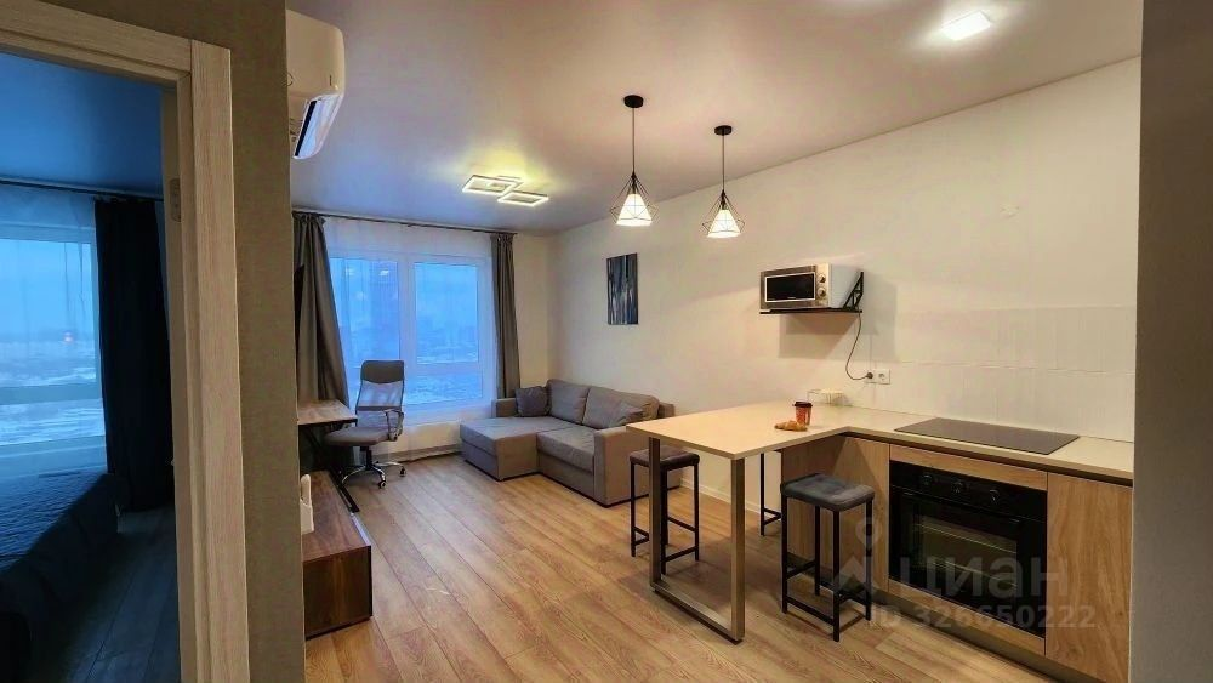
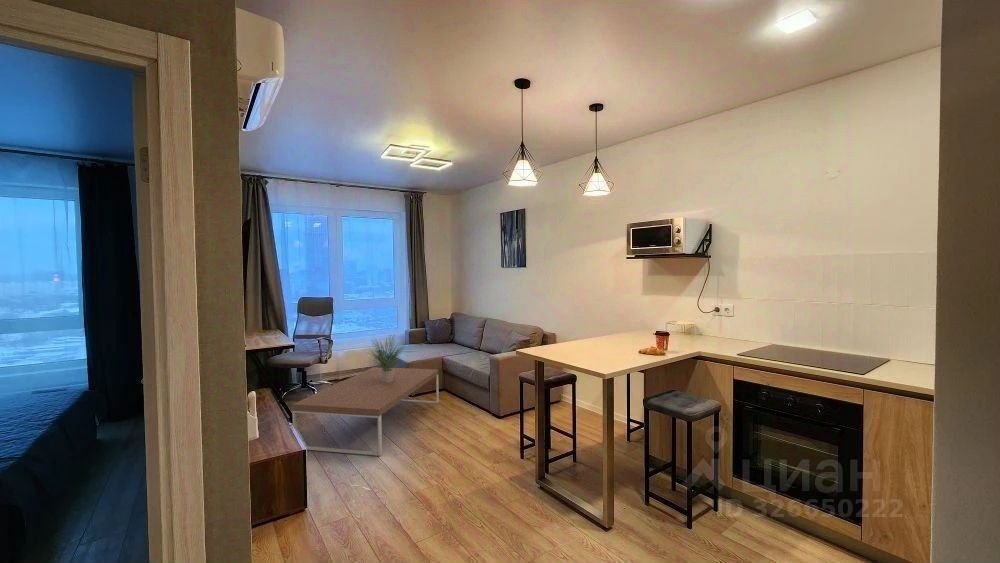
+ potted plant (387, 358)
+ coffee table (376, 403)
